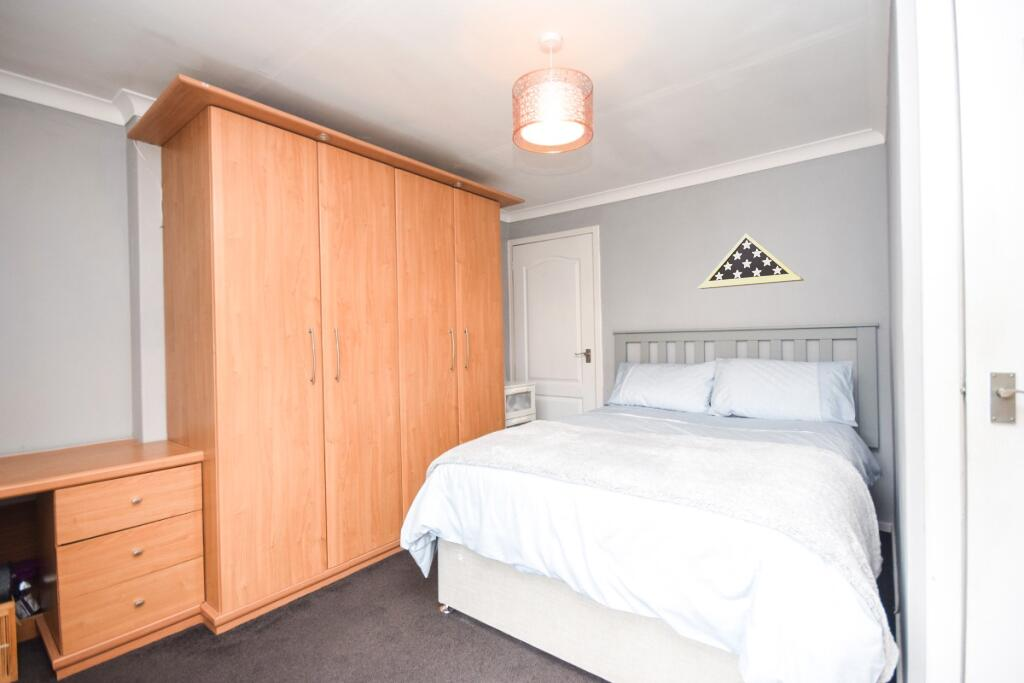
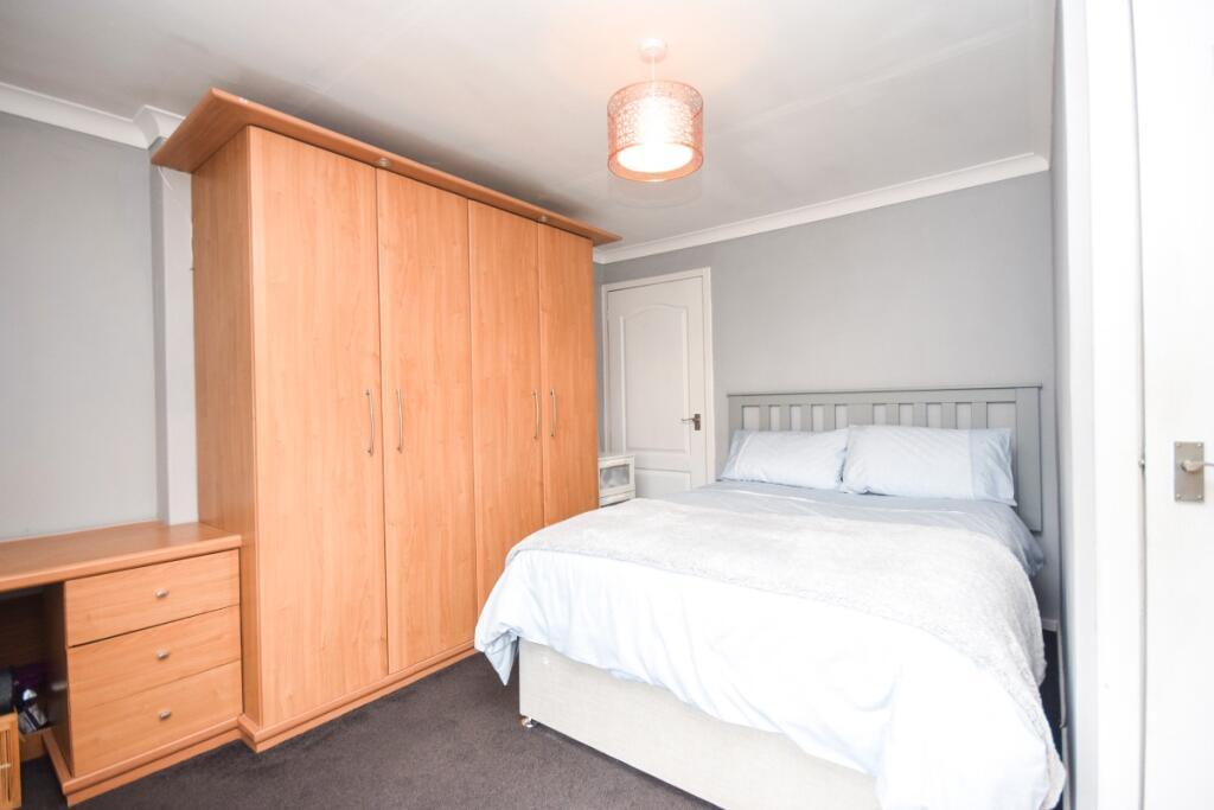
- display case (747, 259)
